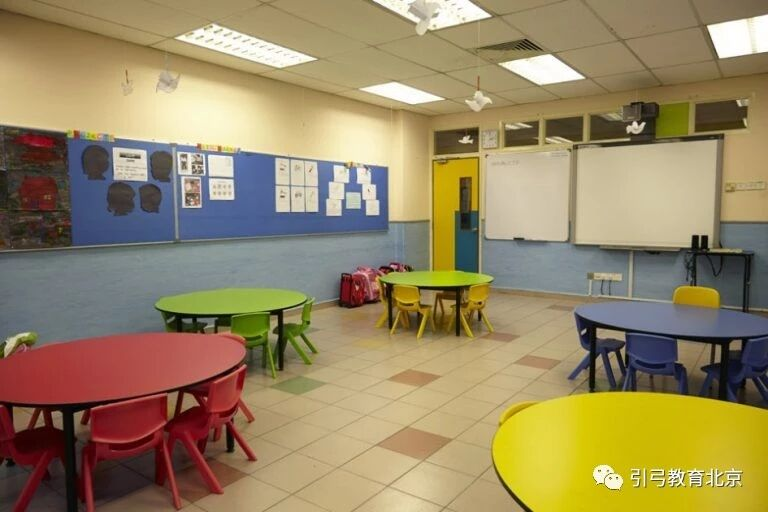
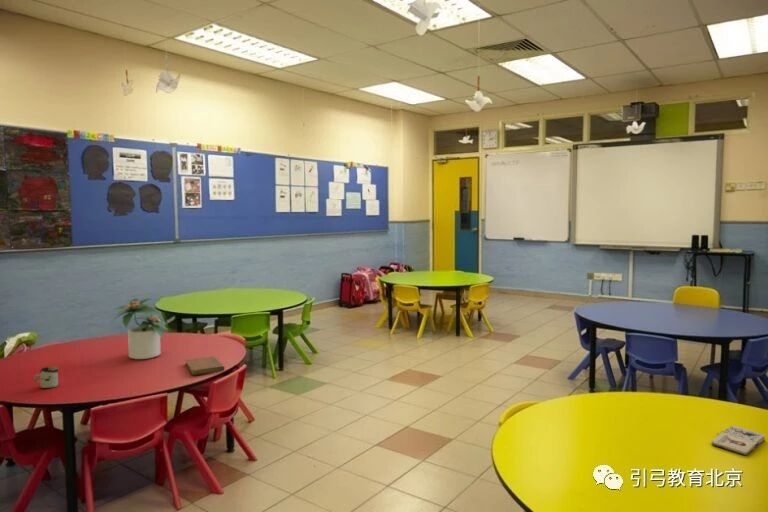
+ potted plant (139, 328)
+ cup (46, 377)
+ paperback book (738, 437)
+ notebook (204, 365)
